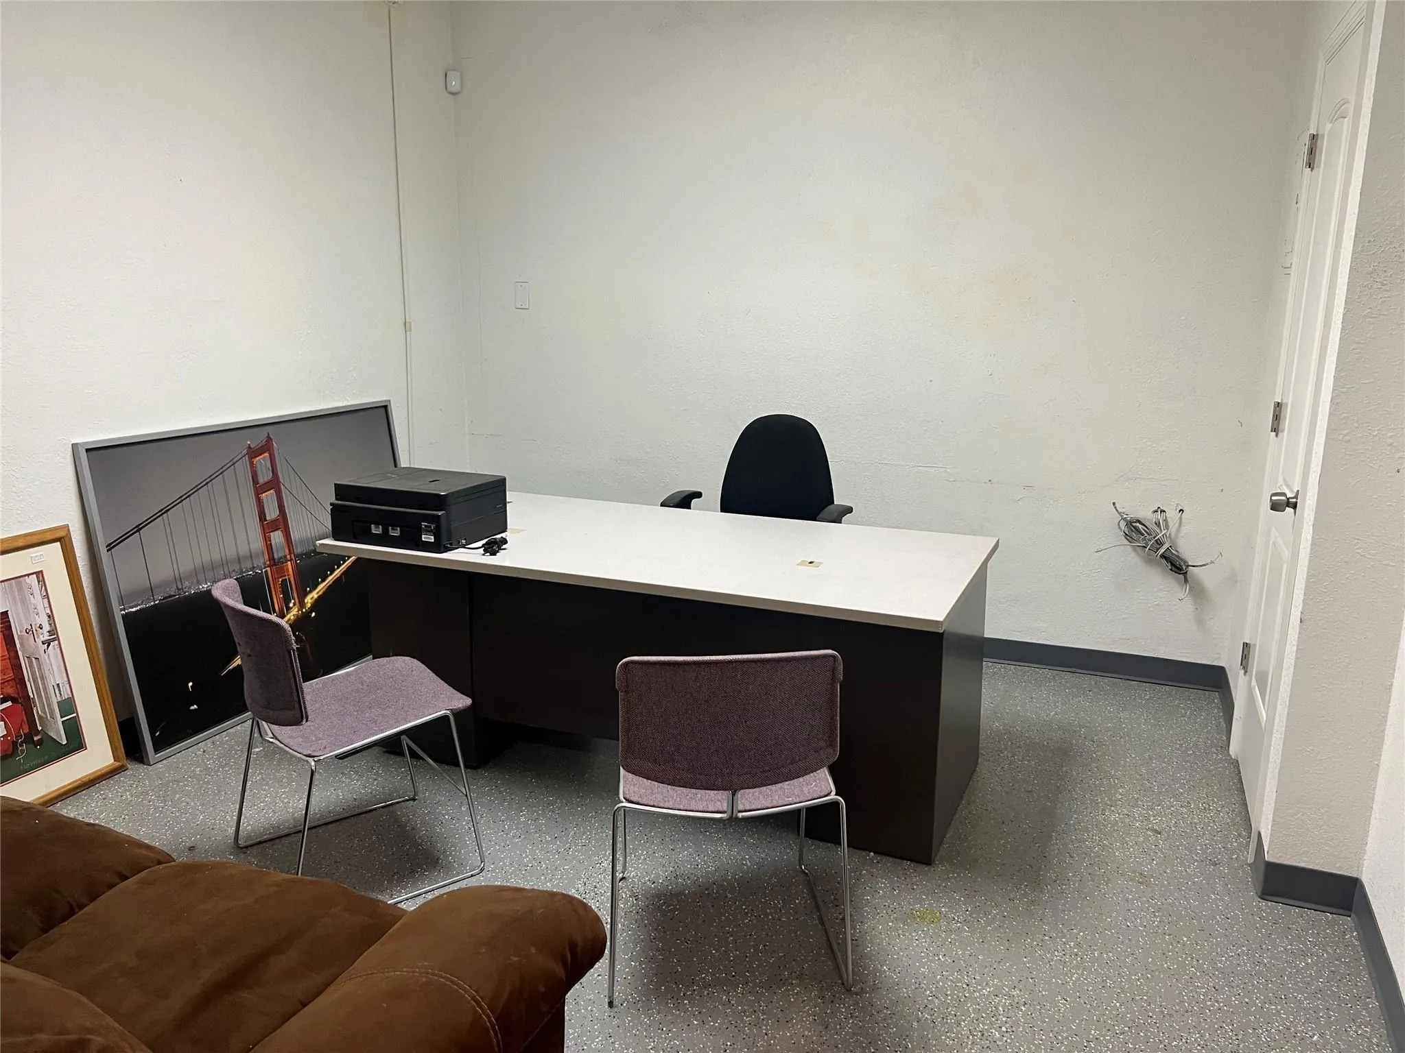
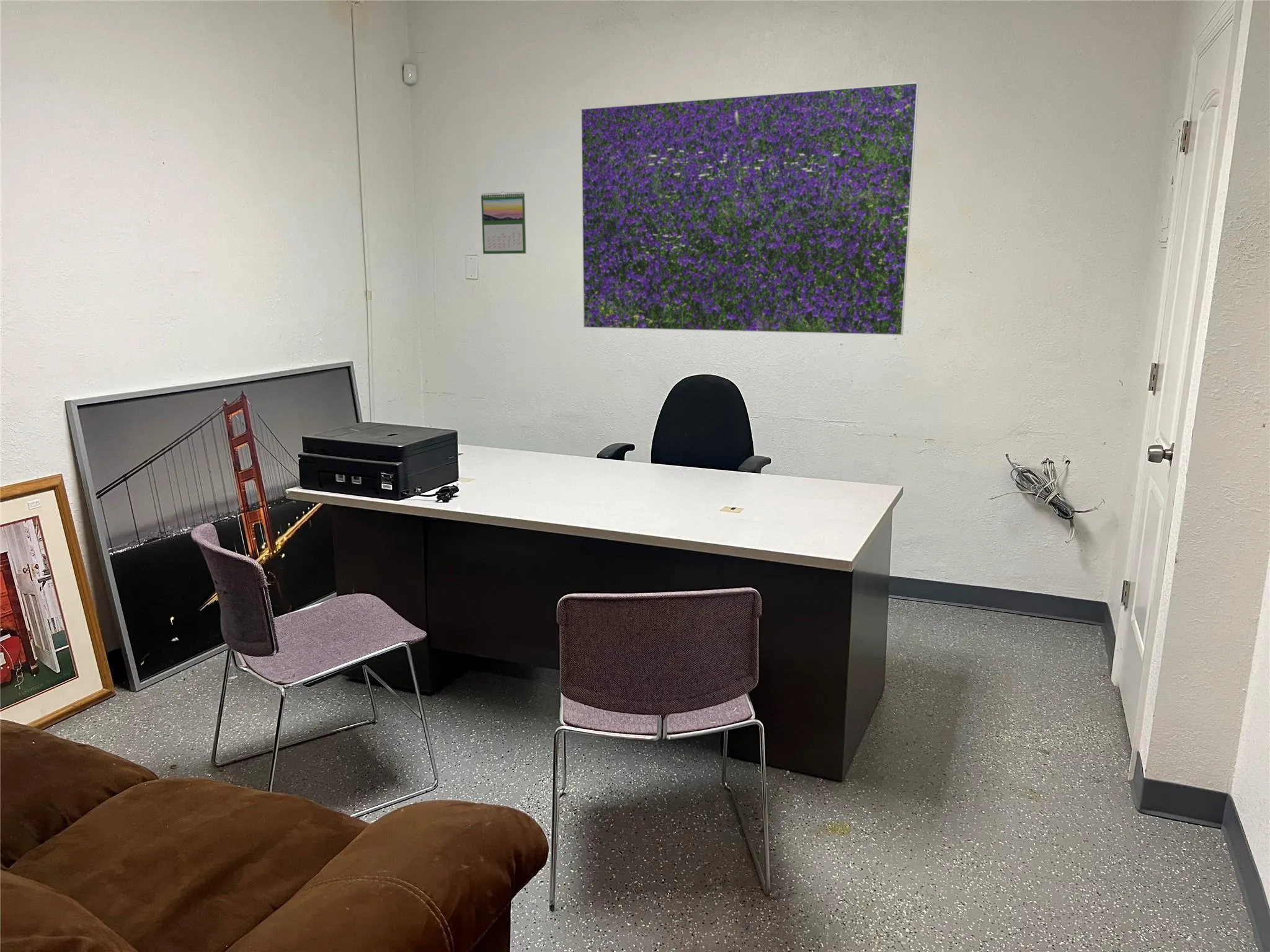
+ calendar (504, 223)
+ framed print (735, 217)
